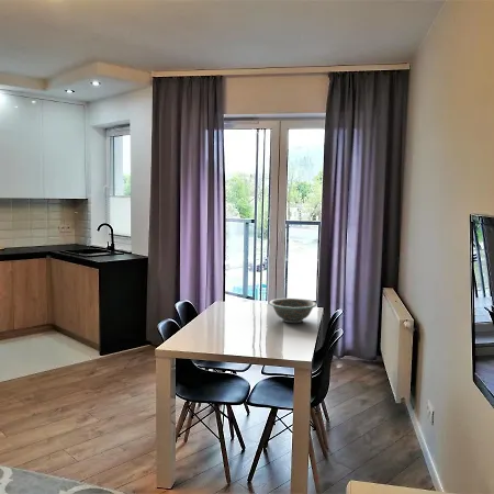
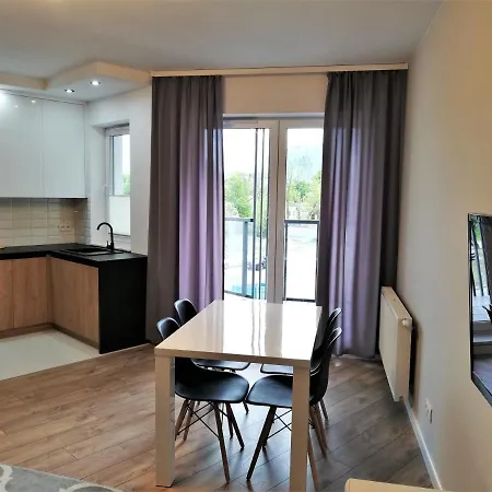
- decorative bowl (292, 311)
